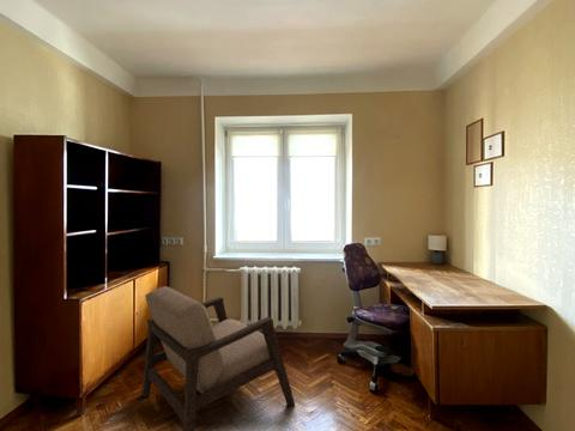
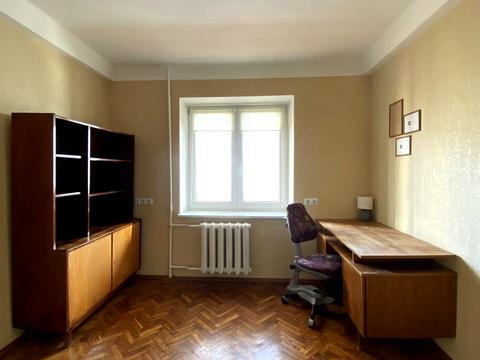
- armchair (216, 344)
